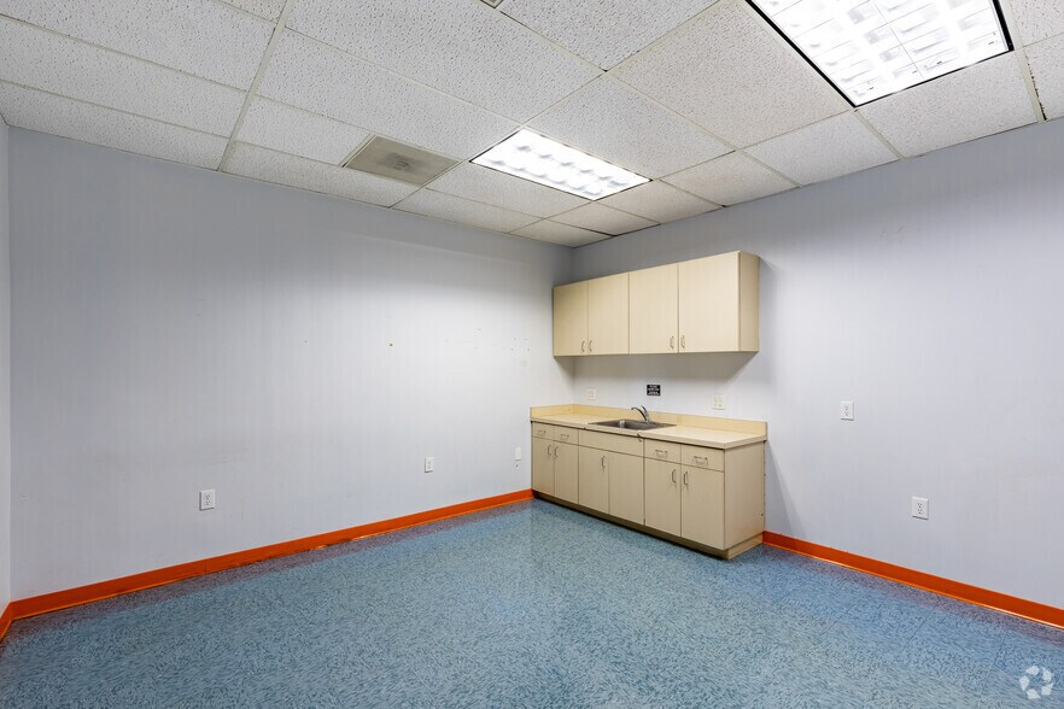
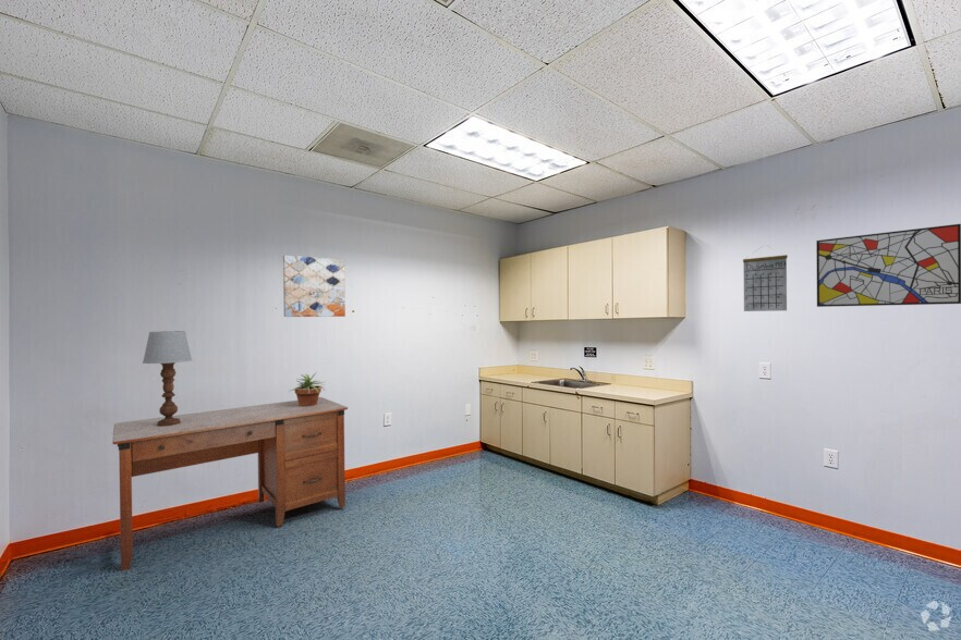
+ desk (238, 456)
+ wall art (315, 286)
+ table lamp (168, 377)
+ wall art (881, 269)
+ calendar (764, 278)
+ potted plant (308, 389)
